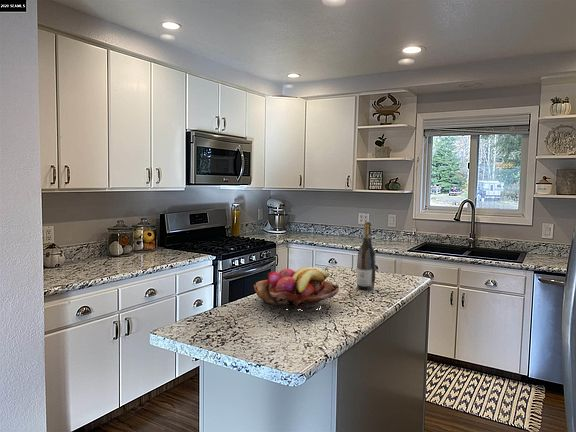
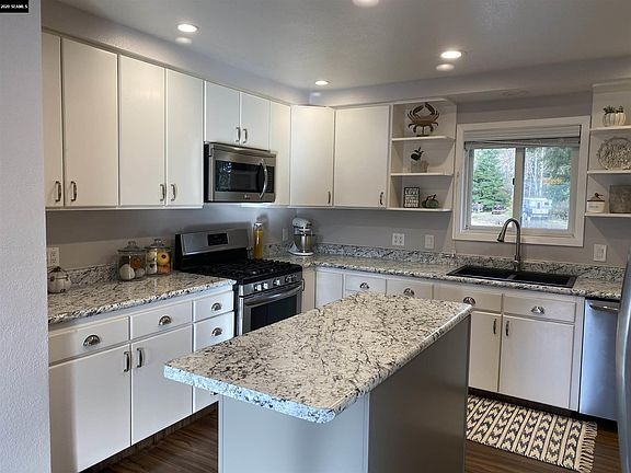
- wine bottle (366, 255)
- fruit basket (296, 285)
